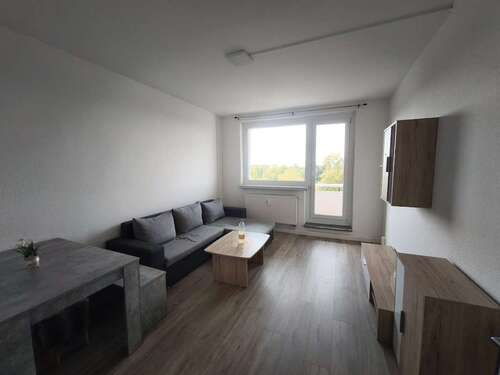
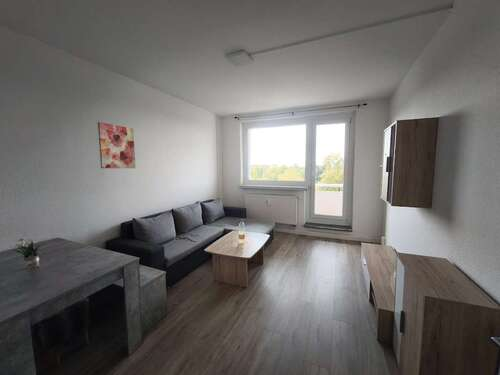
+ wall art (118, 147)
